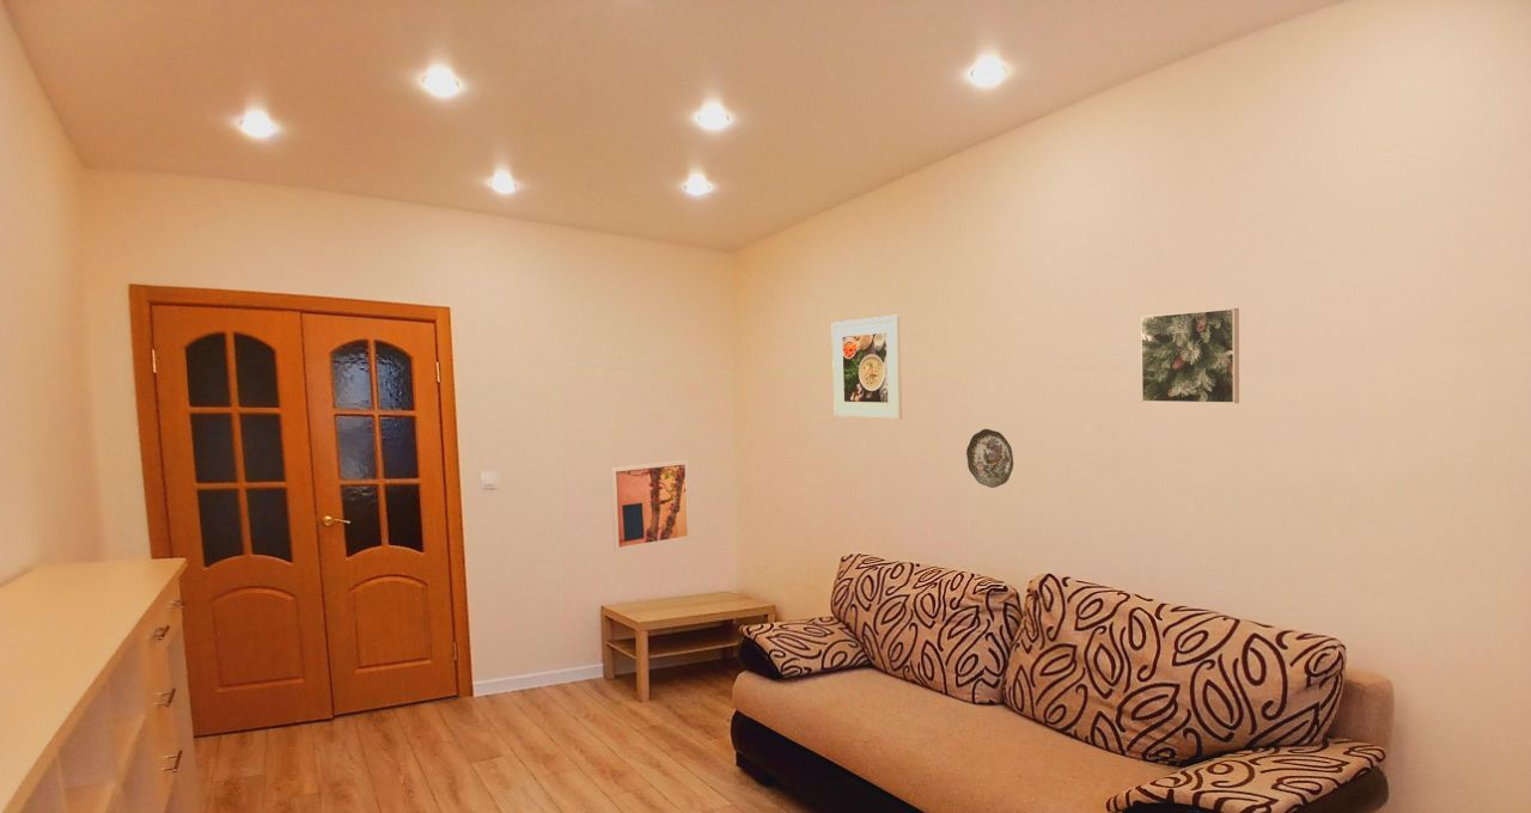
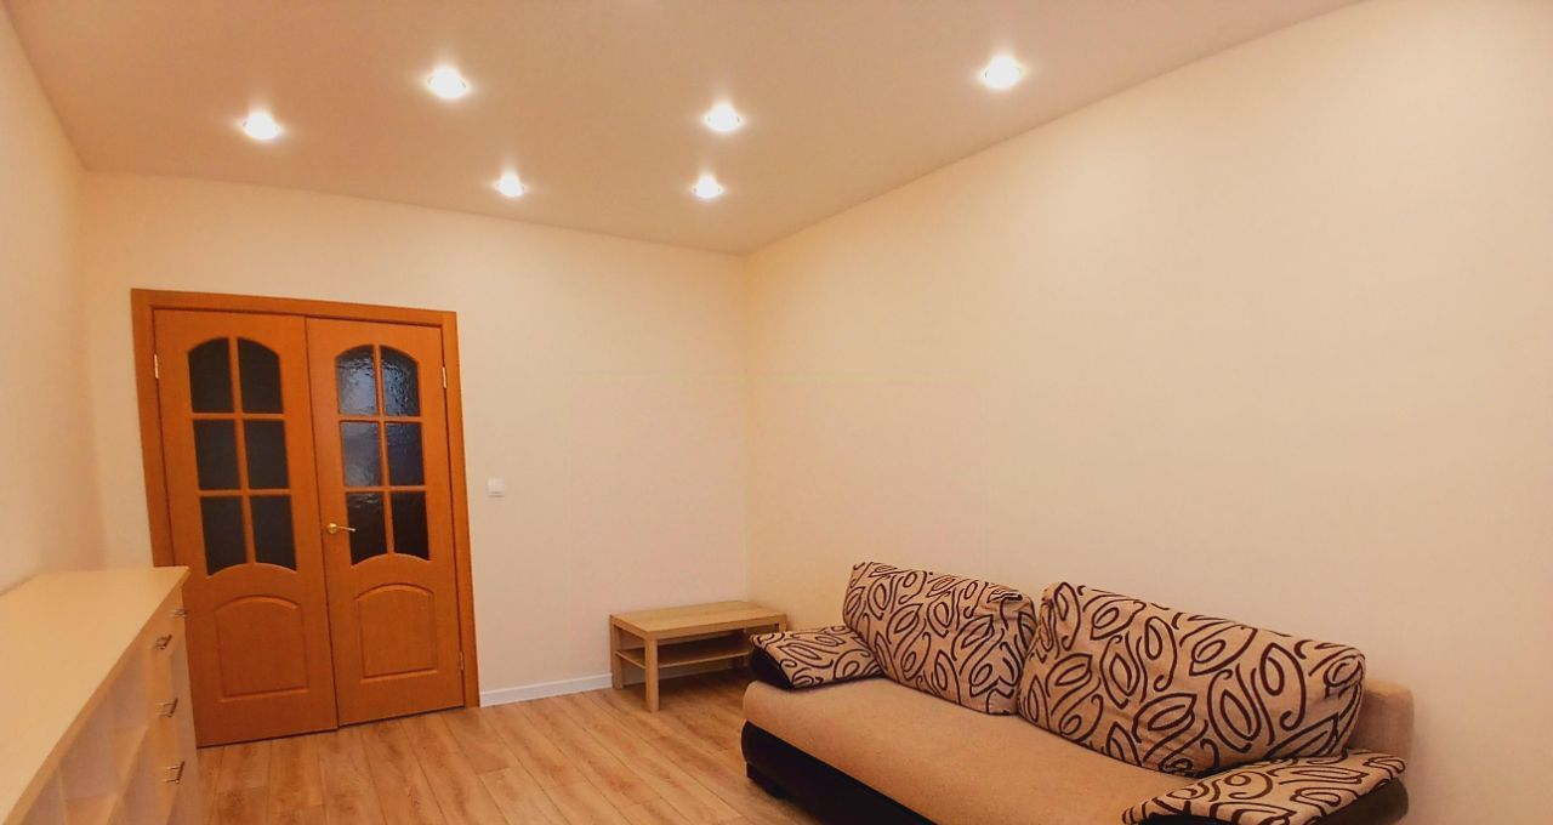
- wall art (651, 505)
- decorative plate (990, 458)
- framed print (1187, 357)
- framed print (865, 368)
